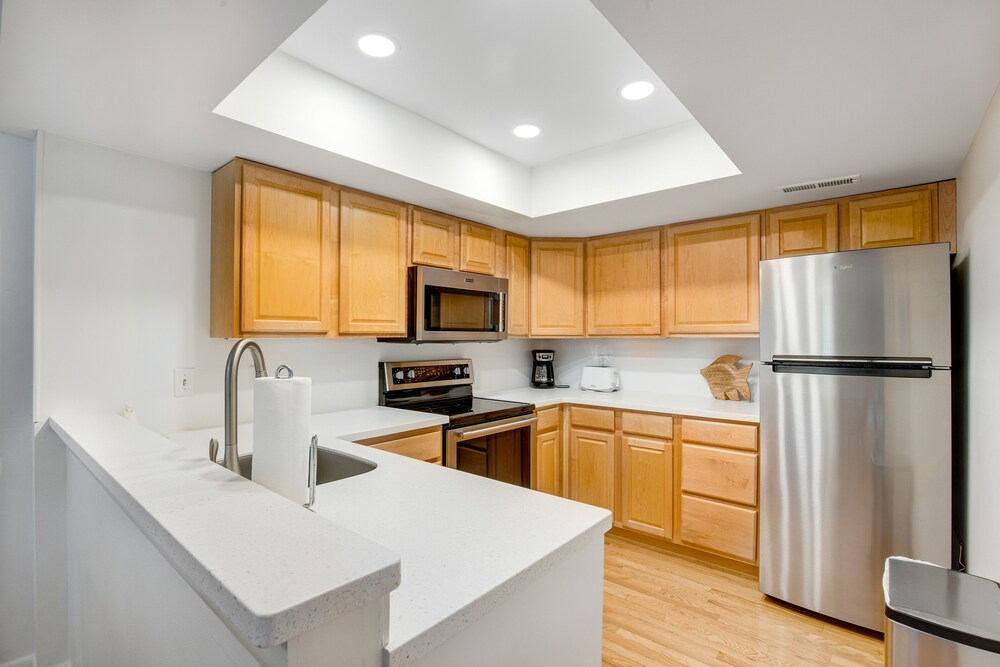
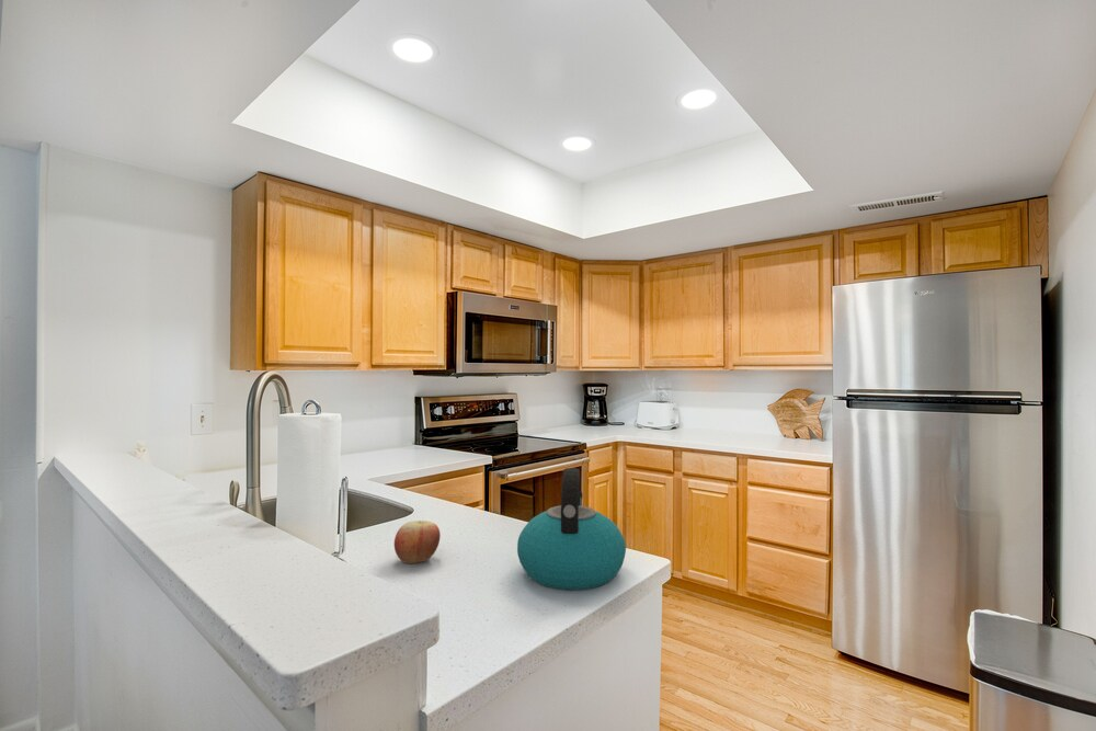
+ apple (418, 540)
+ kettle (571, 518)
